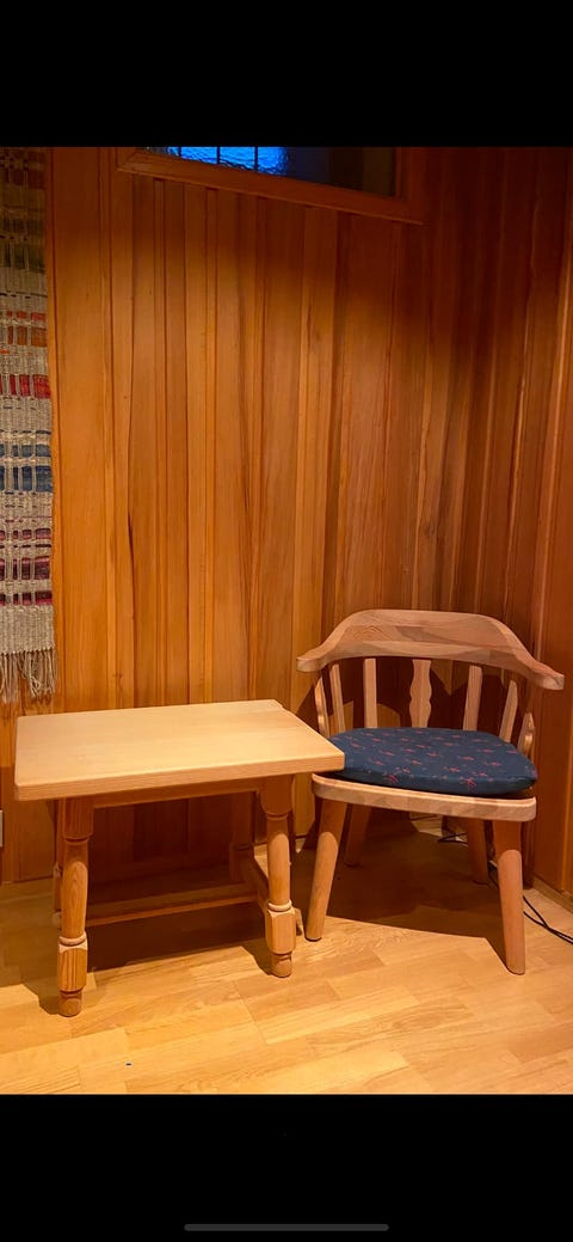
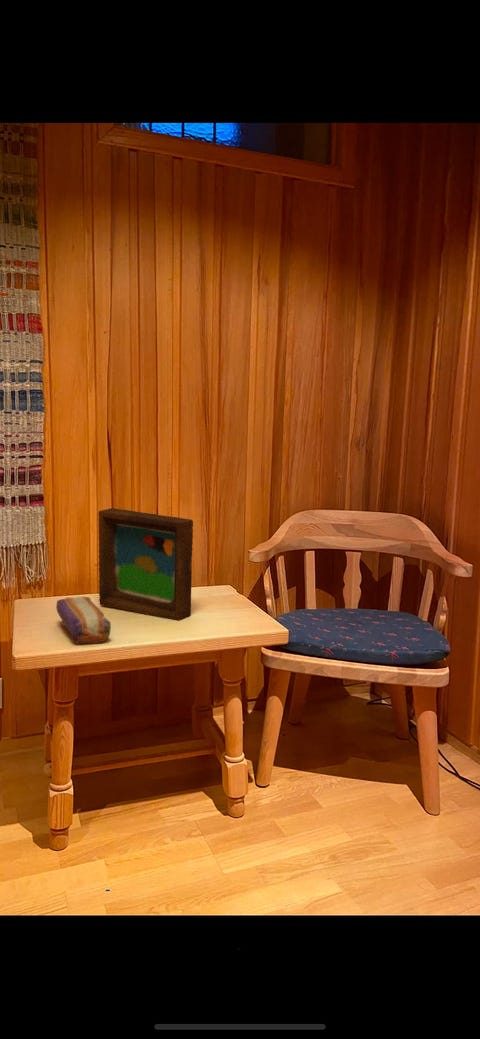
+ pencil case (82, 618)
+ picture frame (144, 563)
